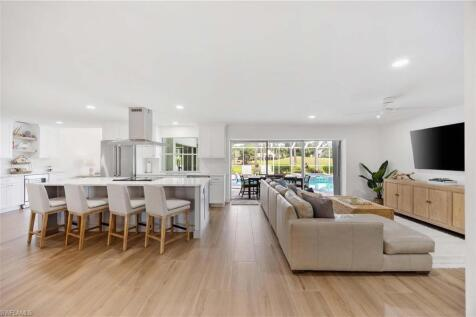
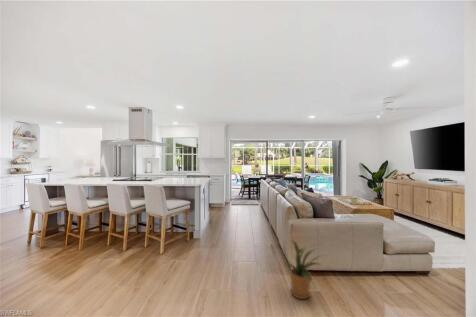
+ house plant (303, 266)
